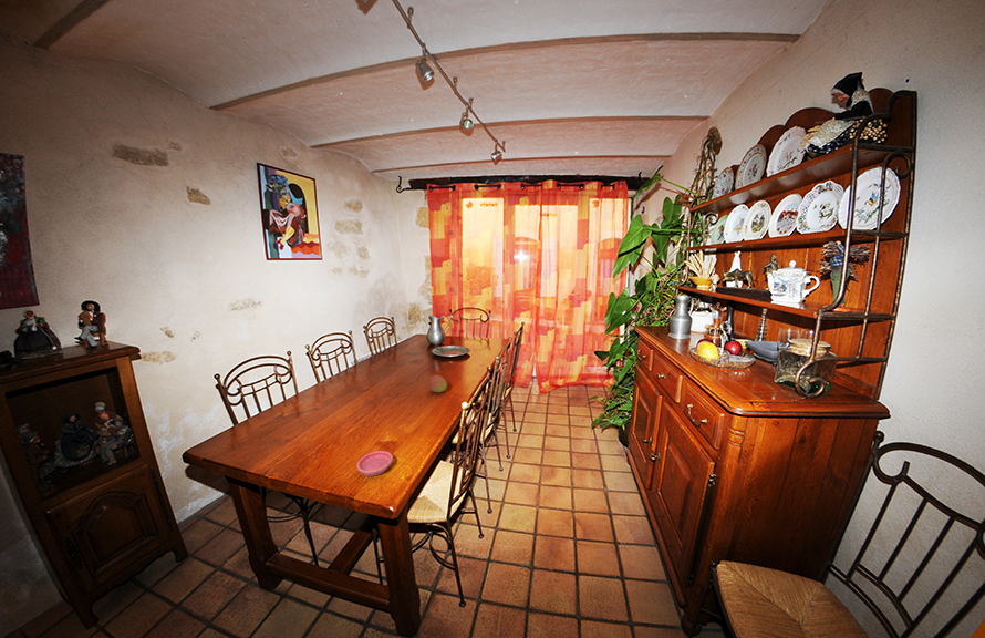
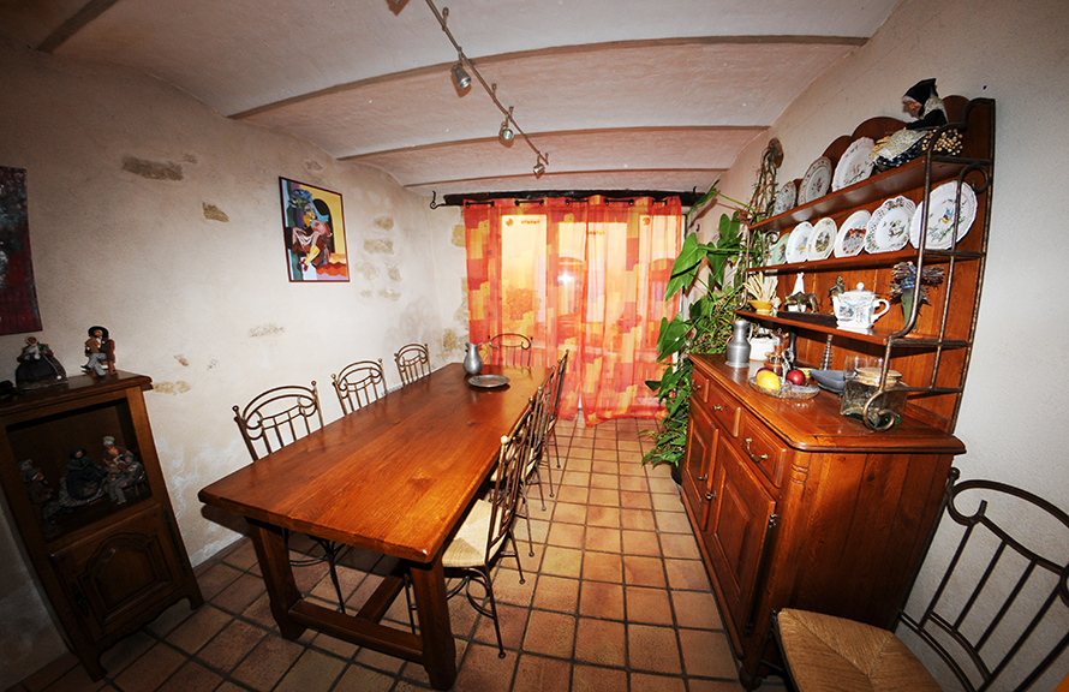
- saucer (375, 464)
- fruit (437, 383)
